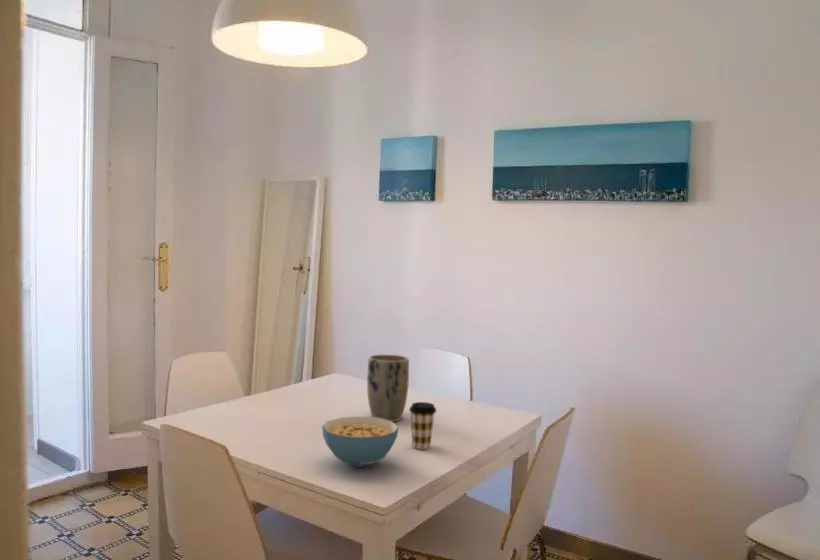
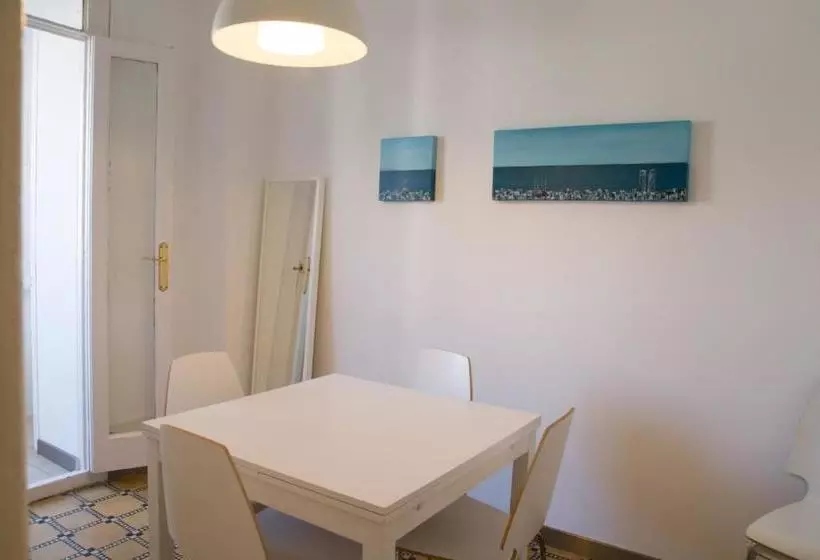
- plant pot (387, 388)
- coffee cup (422, 425)
- cereal bowl (360, 444)
